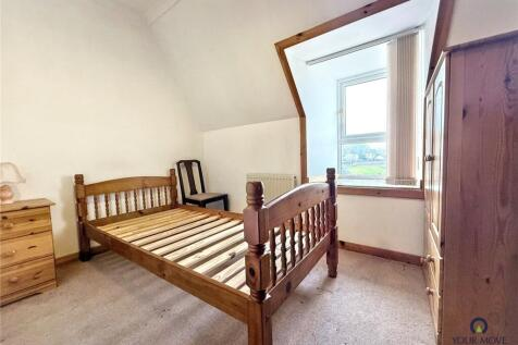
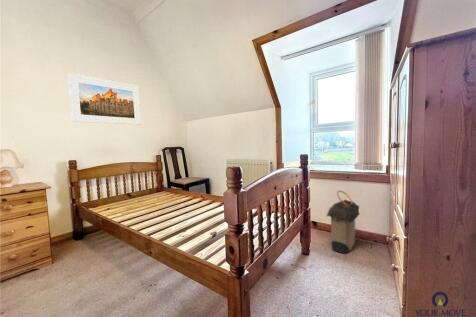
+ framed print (108, 101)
+ laundry hamper (344, 219)
